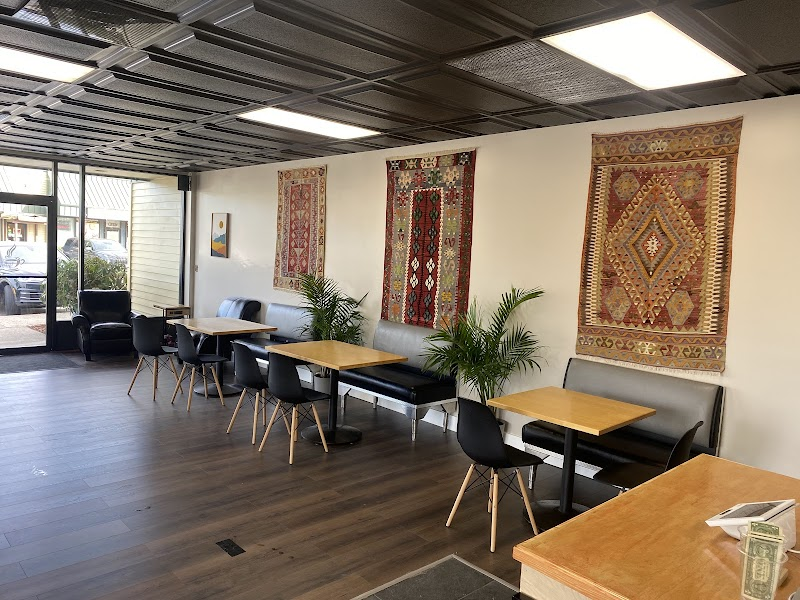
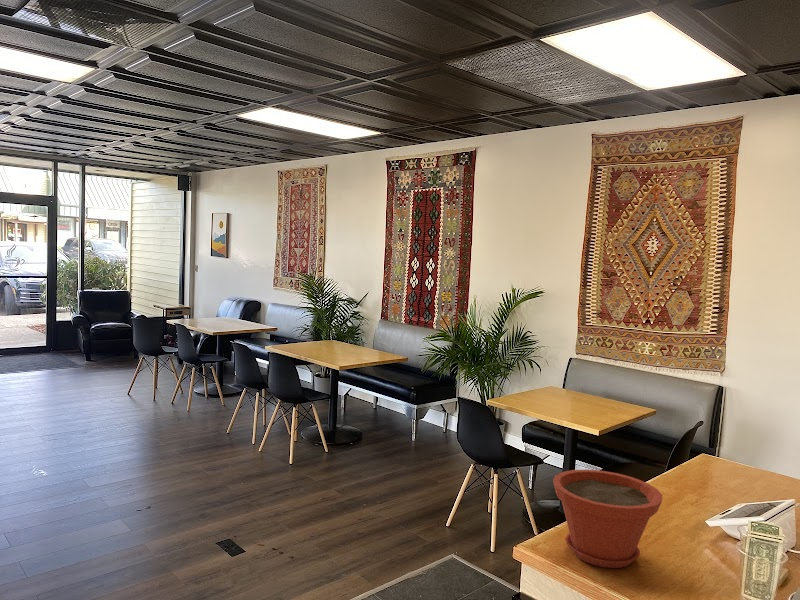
+ plant pot (603, 521)
